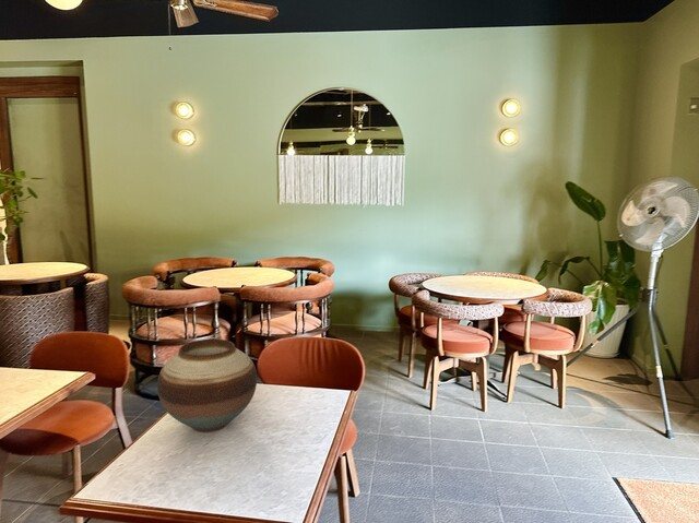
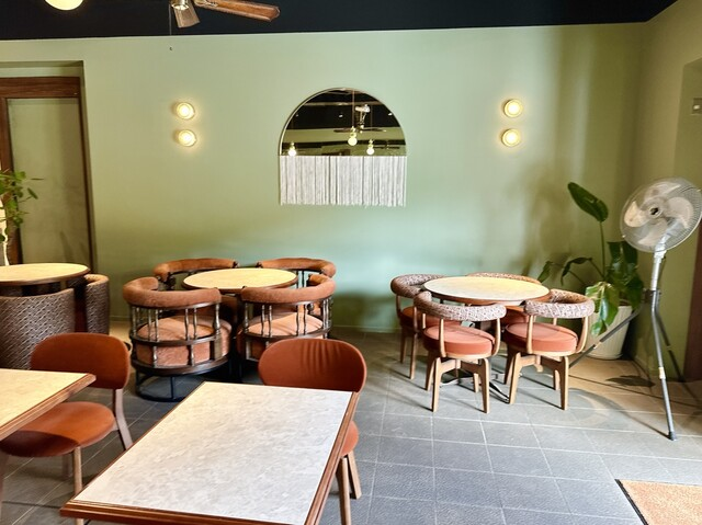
- vase (209, 385)
